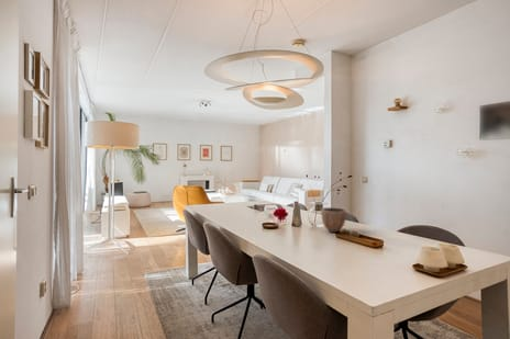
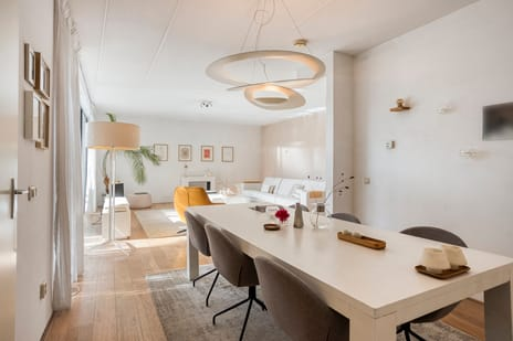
- decorative bowl (333, 219)
